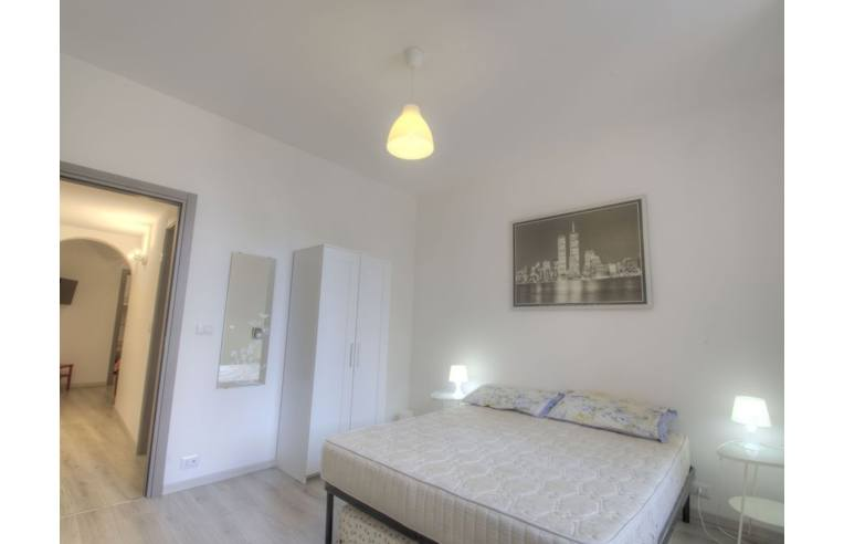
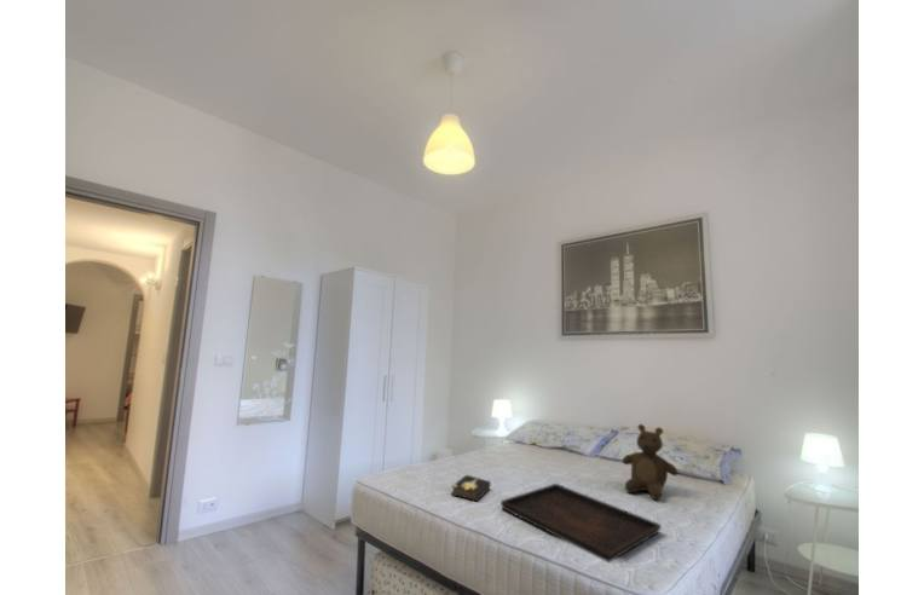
+ serving tray (577, 515)
+ teddy bear (647, 458)
+ hardback book (470, 486)
